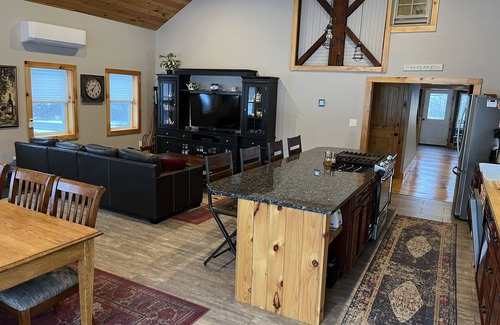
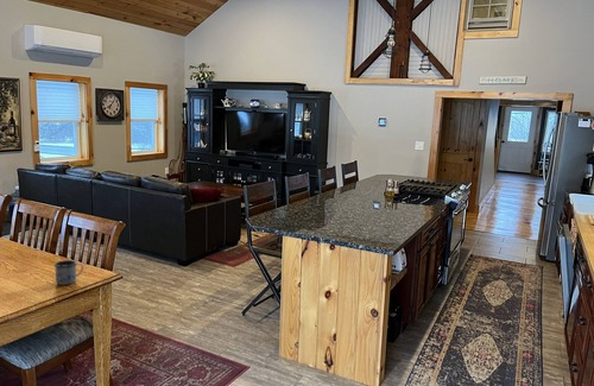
+ mug (69, 272)
